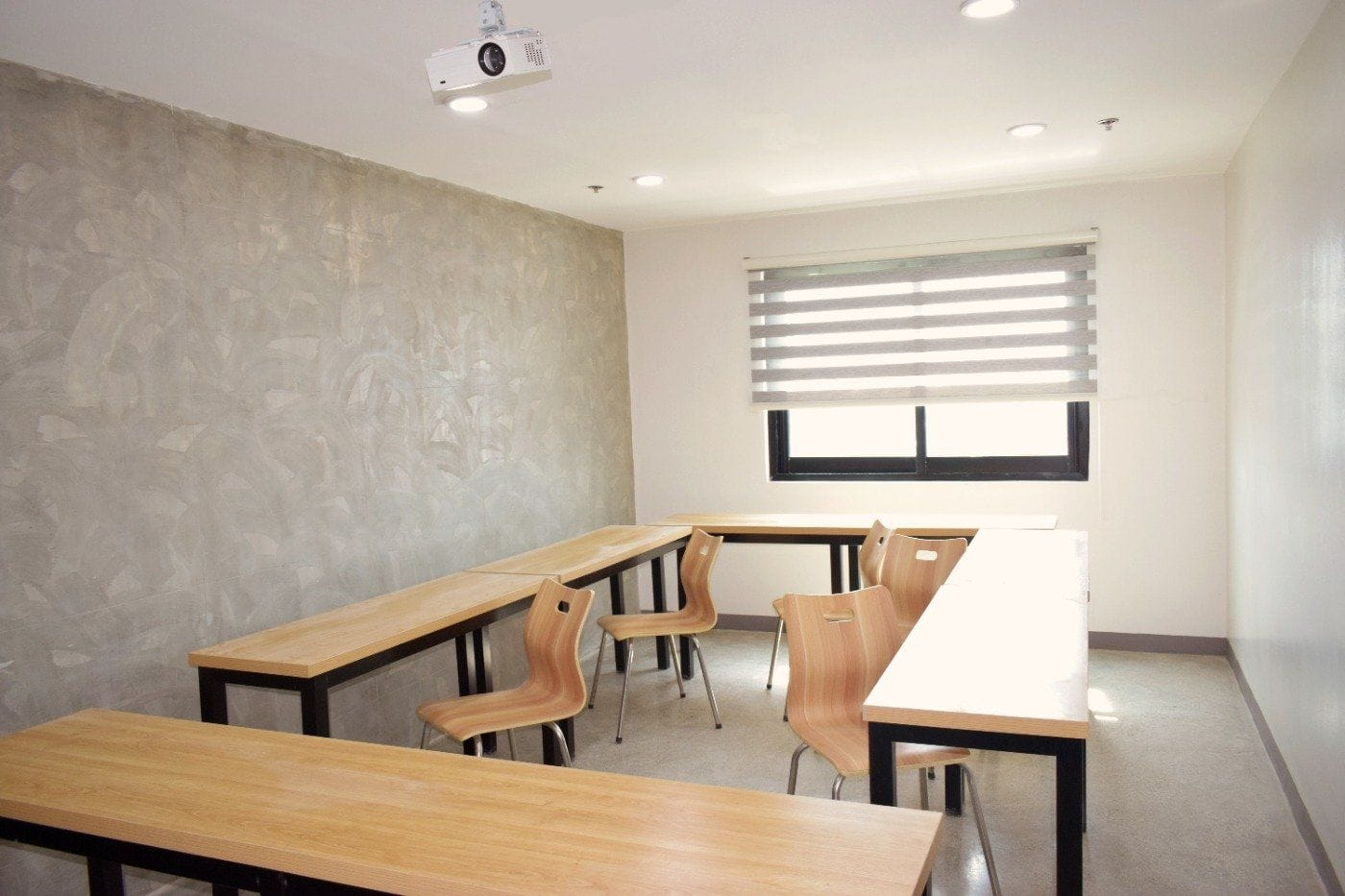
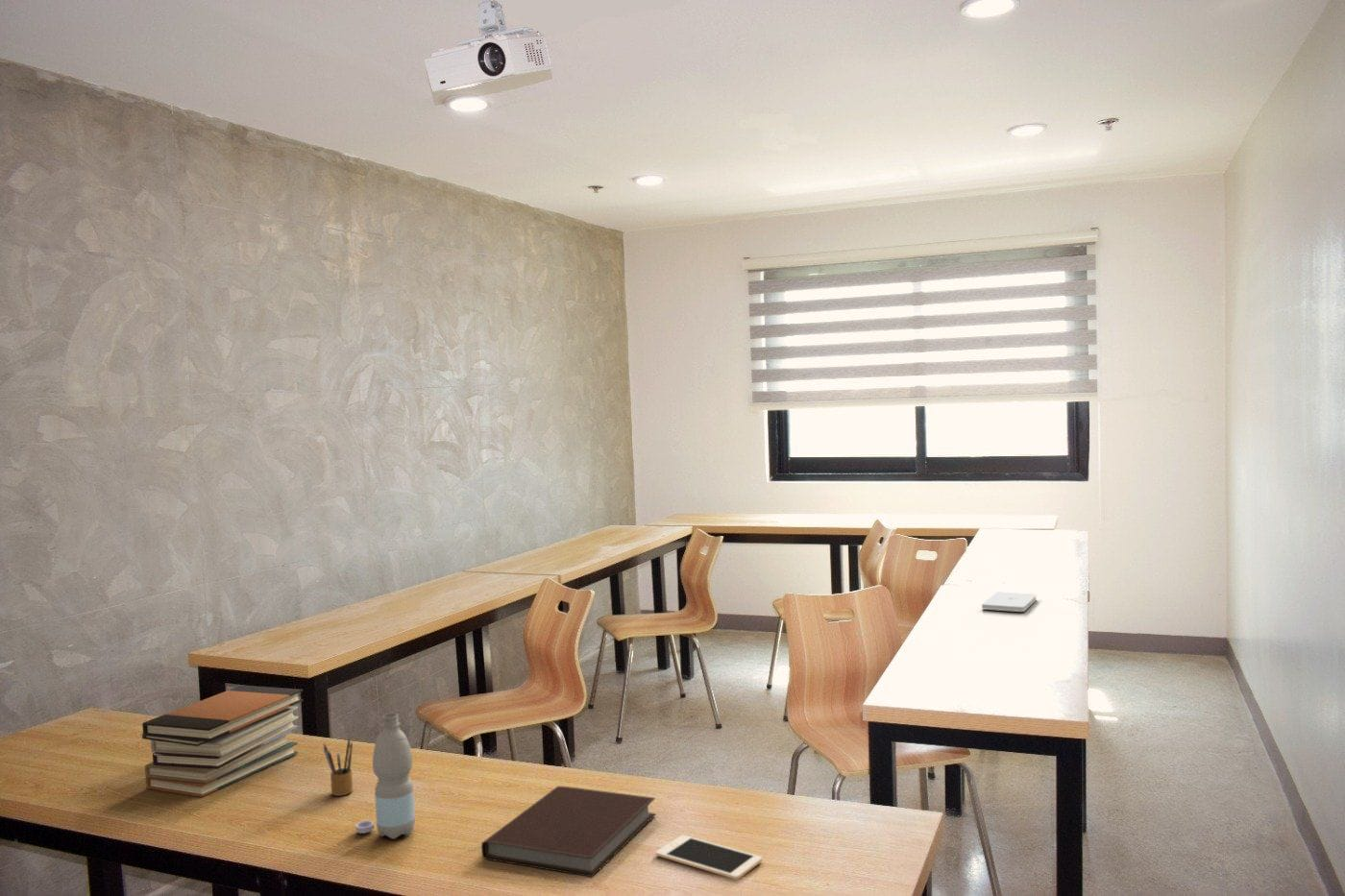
+ cell phone (708, 856)
+ notebook (573, 827)
+ book stack (227, 737)
+ pencil box (340, 766)
+ water bottle (382, 773)
+ notepad (1010, 601)
